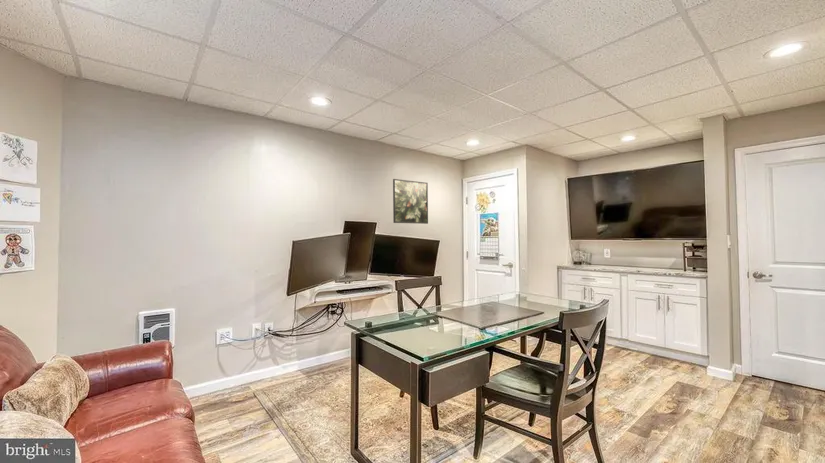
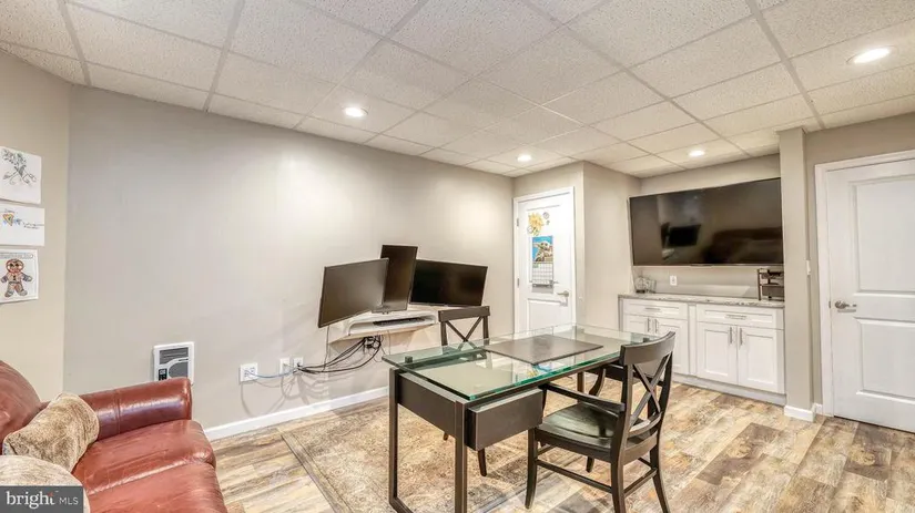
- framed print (411, 202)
